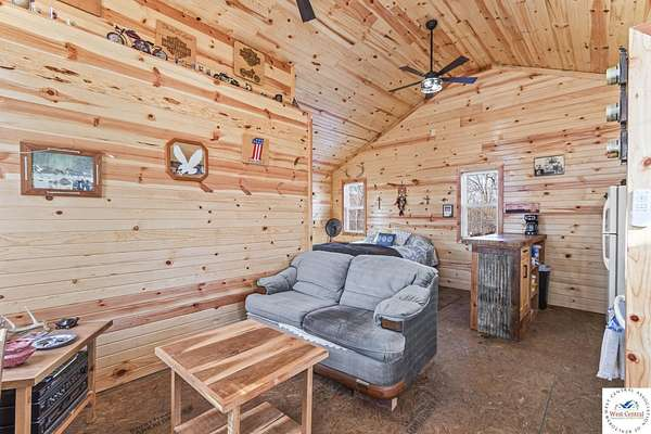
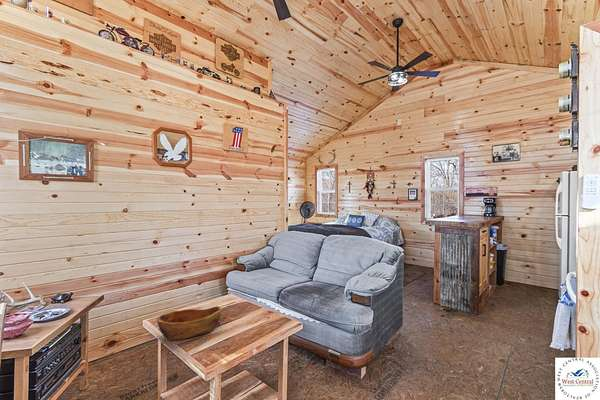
+ wooden bowl (190, 322)
